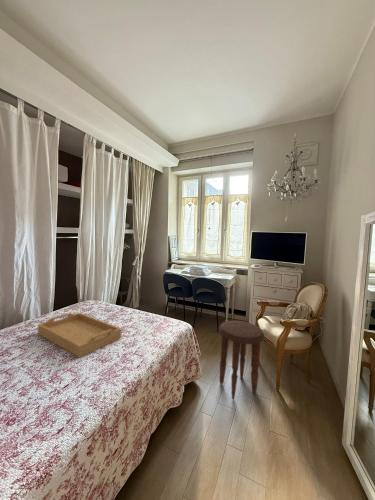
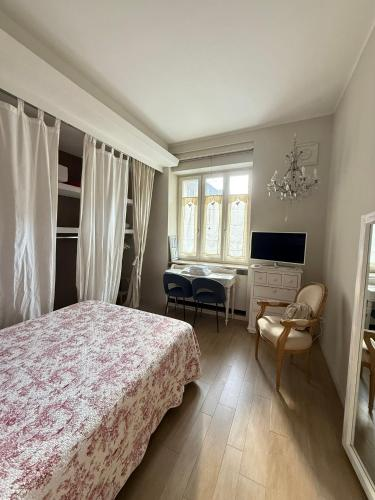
- serving tray (79, 329)
- side table (238, 358)
